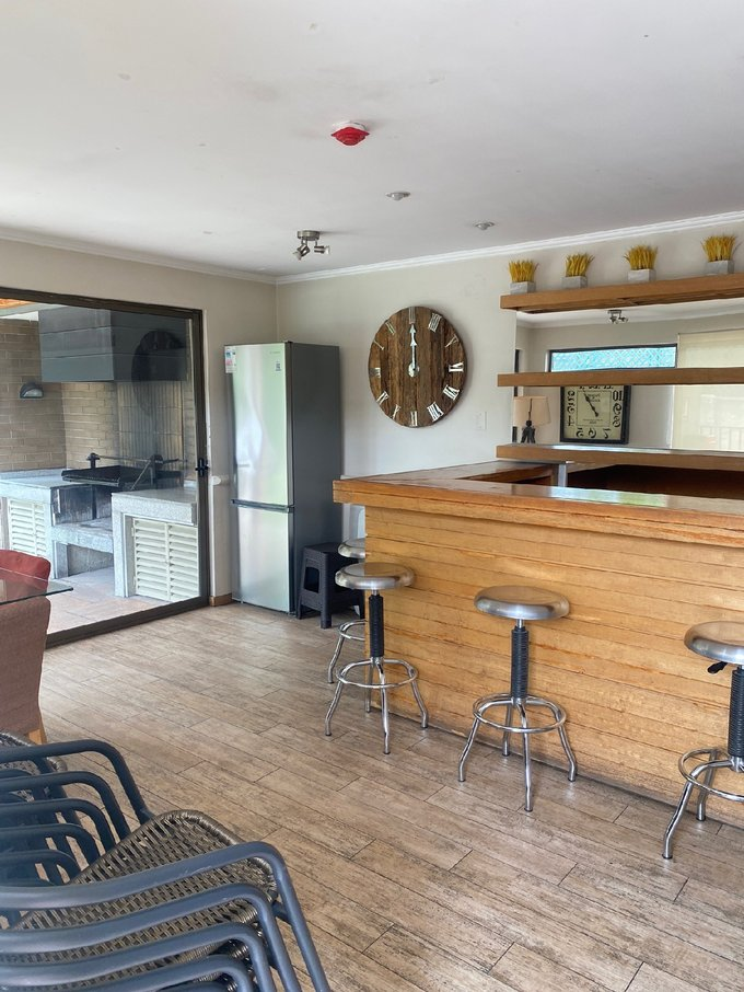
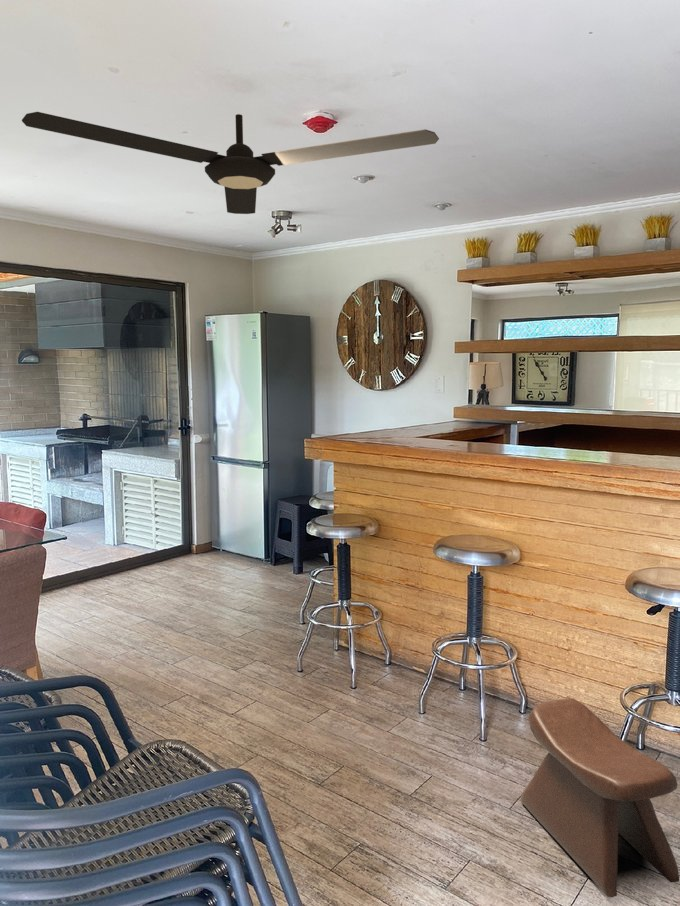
+ stool (595, 787)
+ ceiling fan (240, 164)
